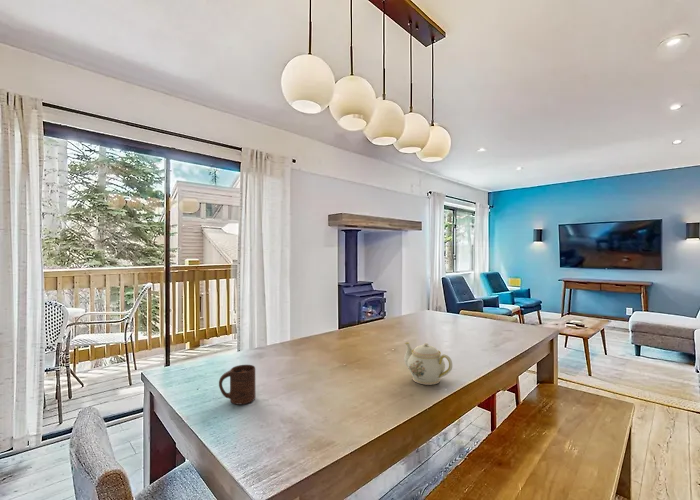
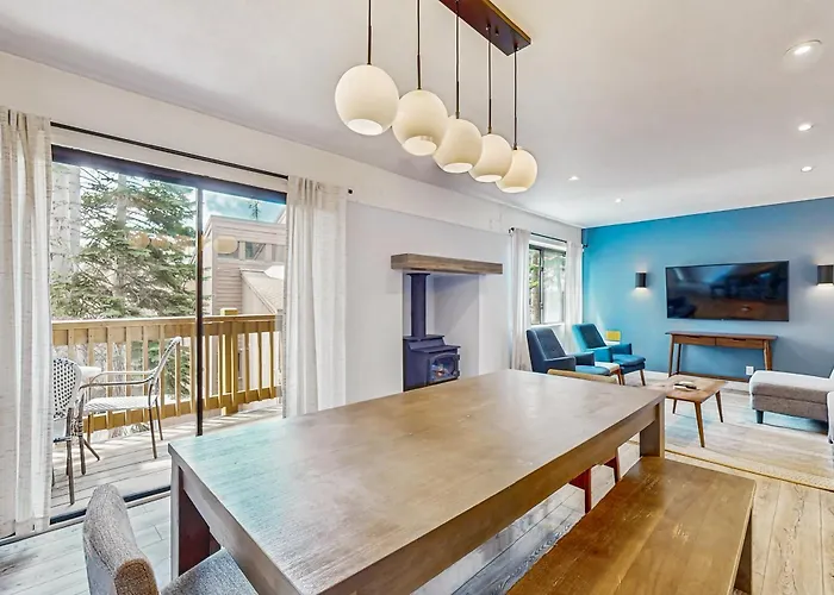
- teapot (427, 361)
- cup (239, 385)
